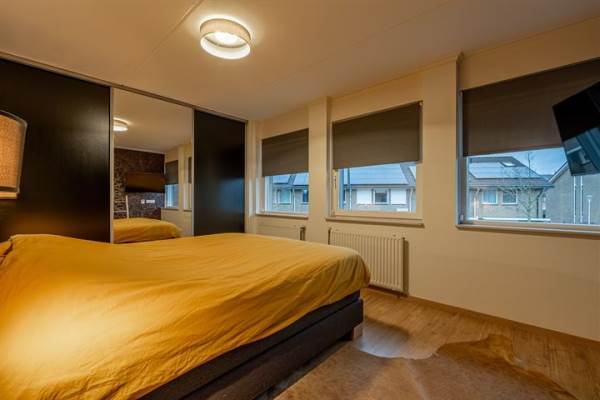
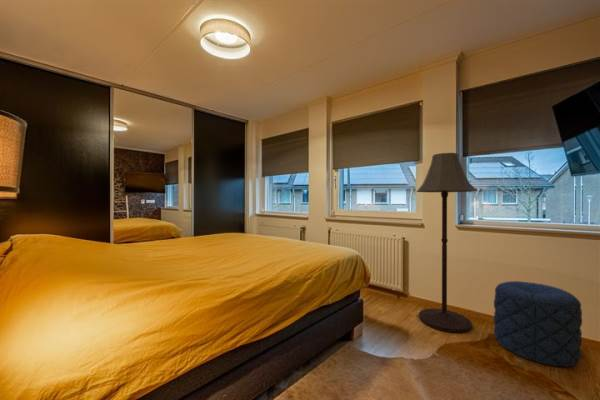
+ pouf (534, 317)
+ floor lamp (444, 237)
